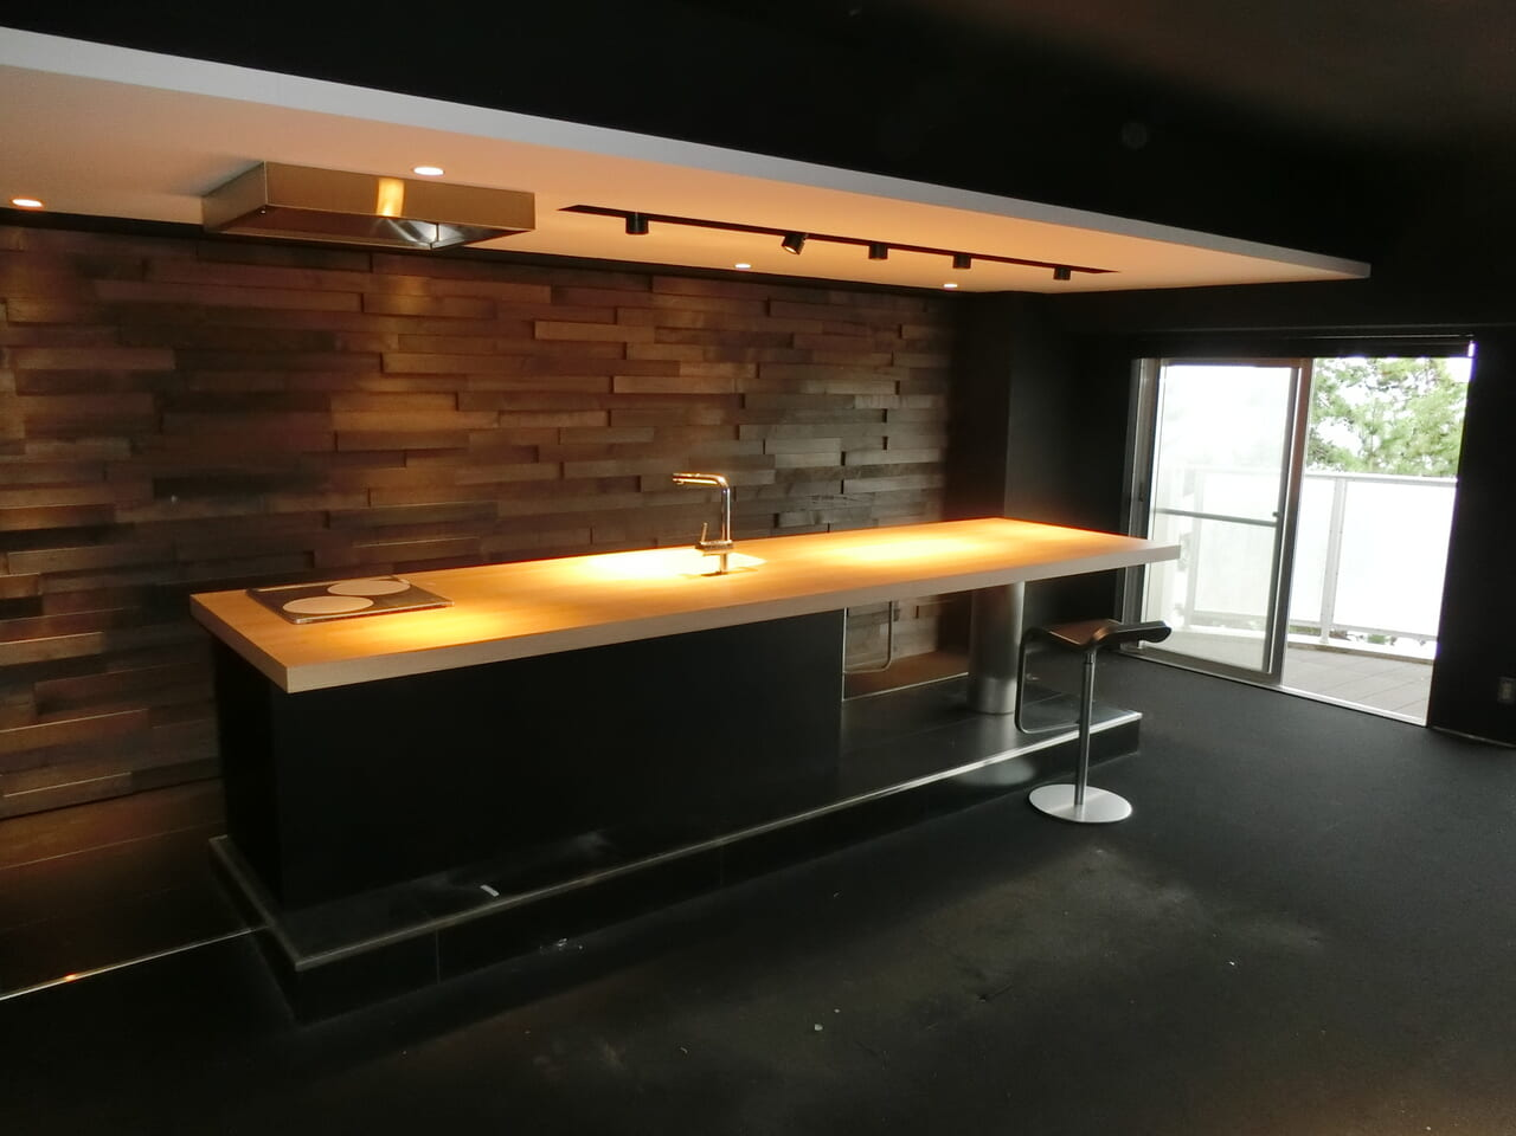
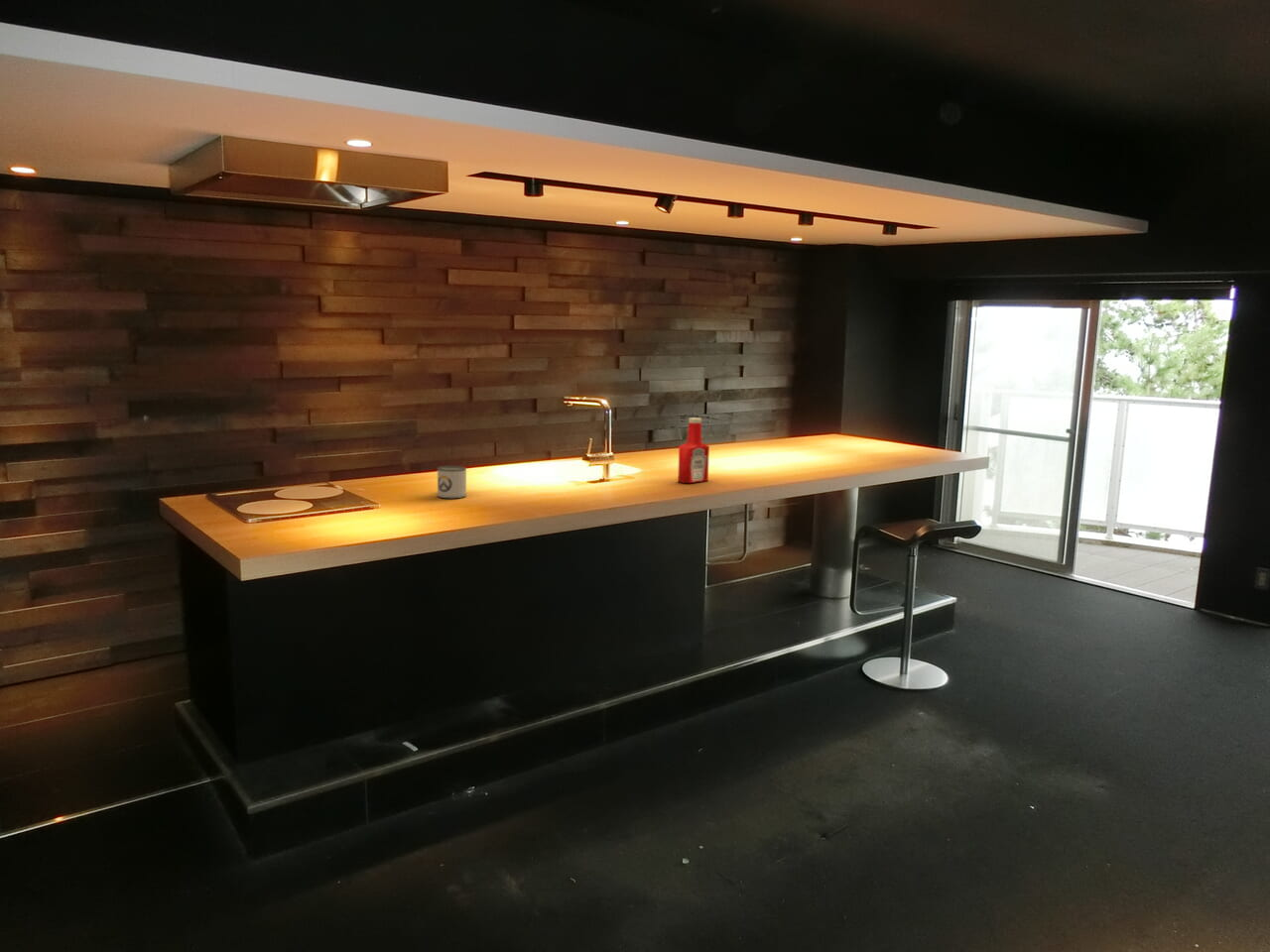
+ soap bottle (694, 449)
+ mug (450, 480)
